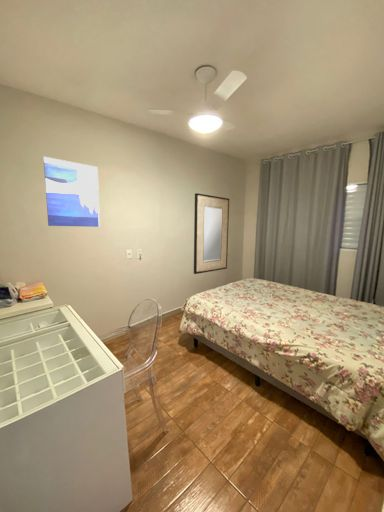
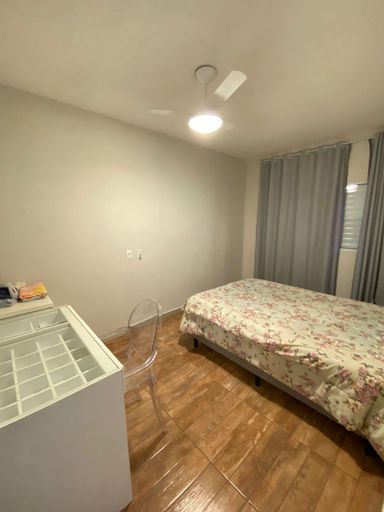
- wall art (74, 194)
- home mirror (212, 234)
